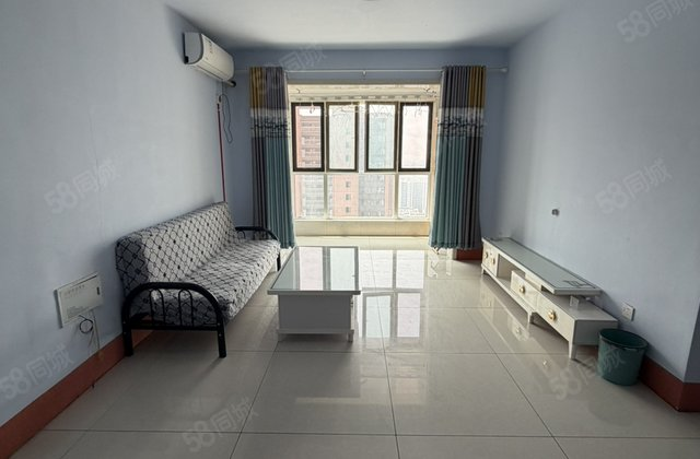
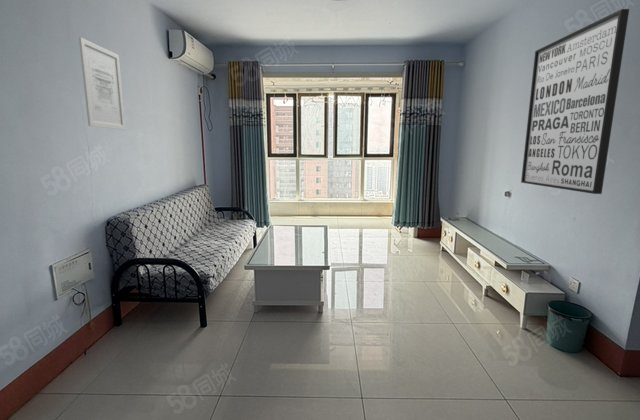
+ wall art (564, 113)
+ wall art (104, 88)
